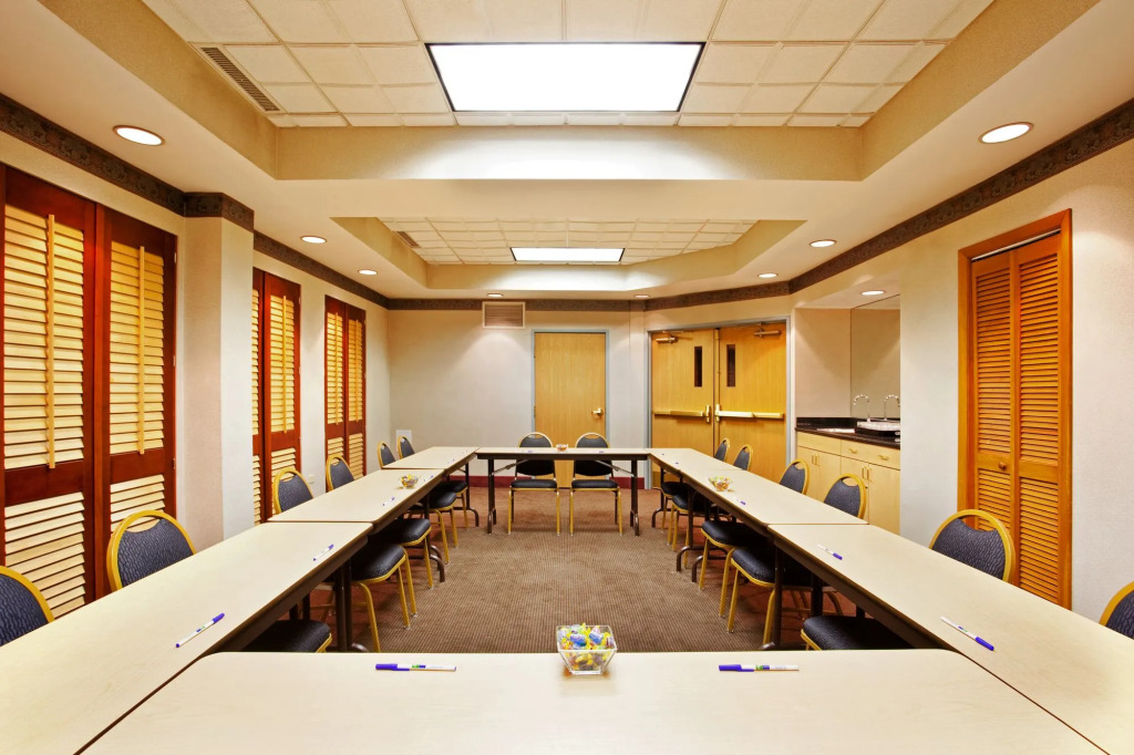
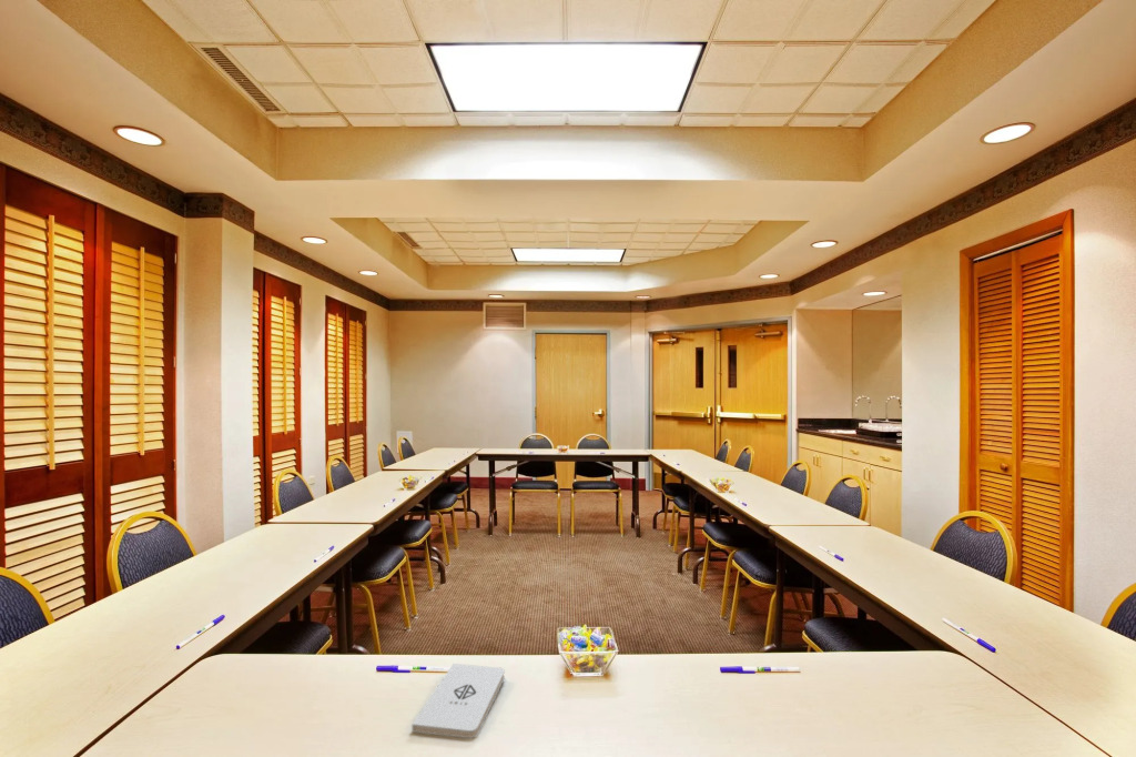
+ notepad (463, 697)
